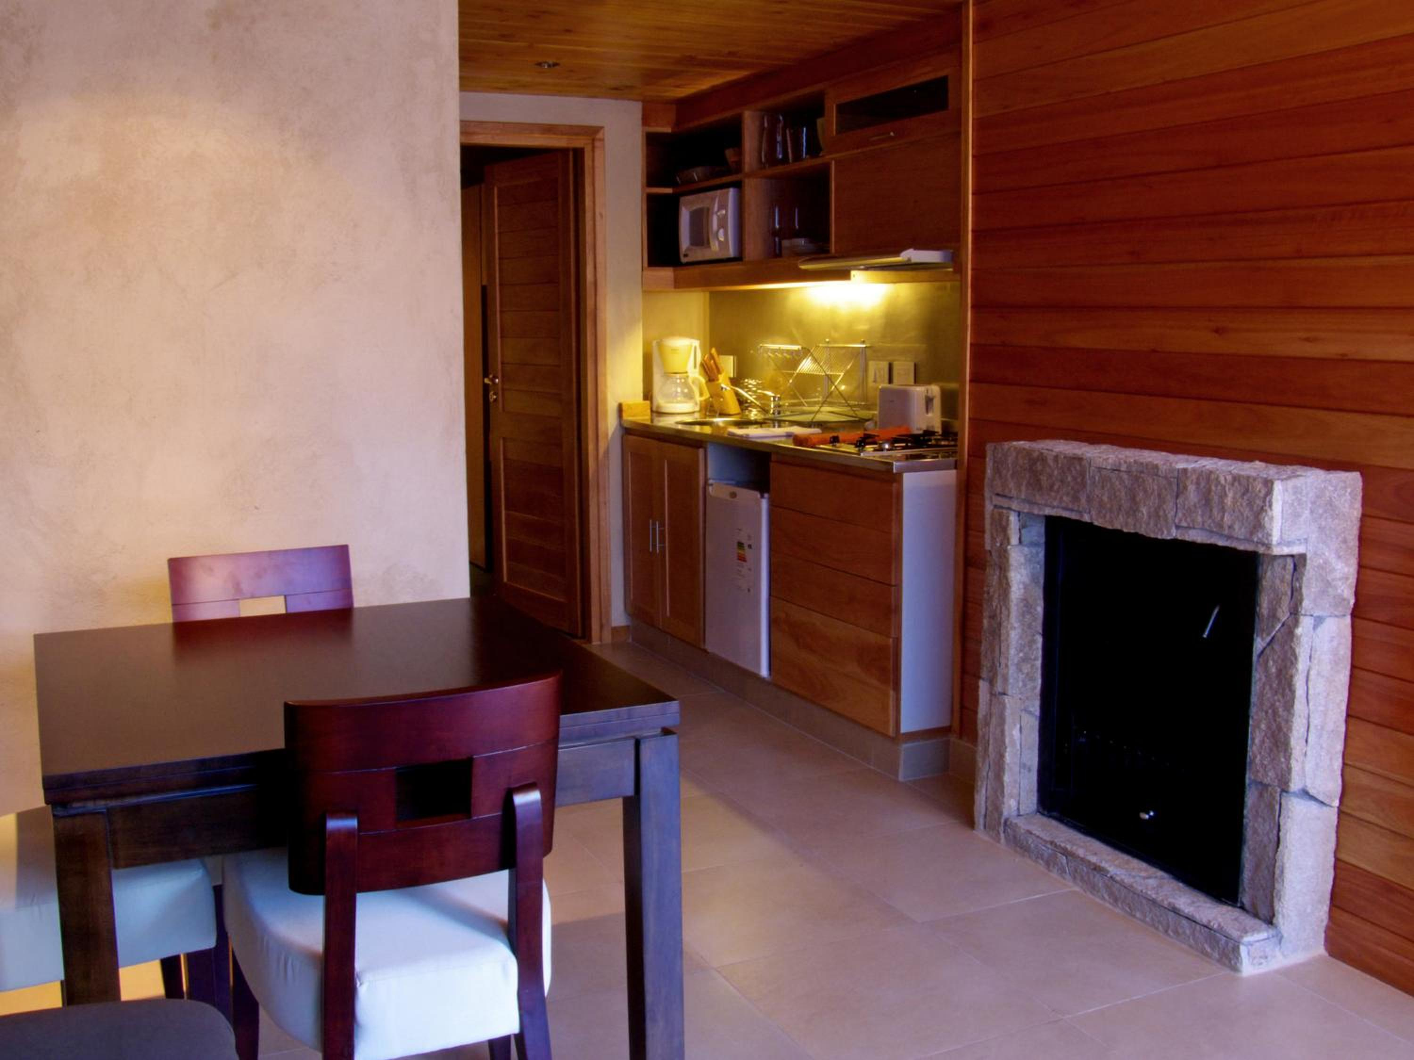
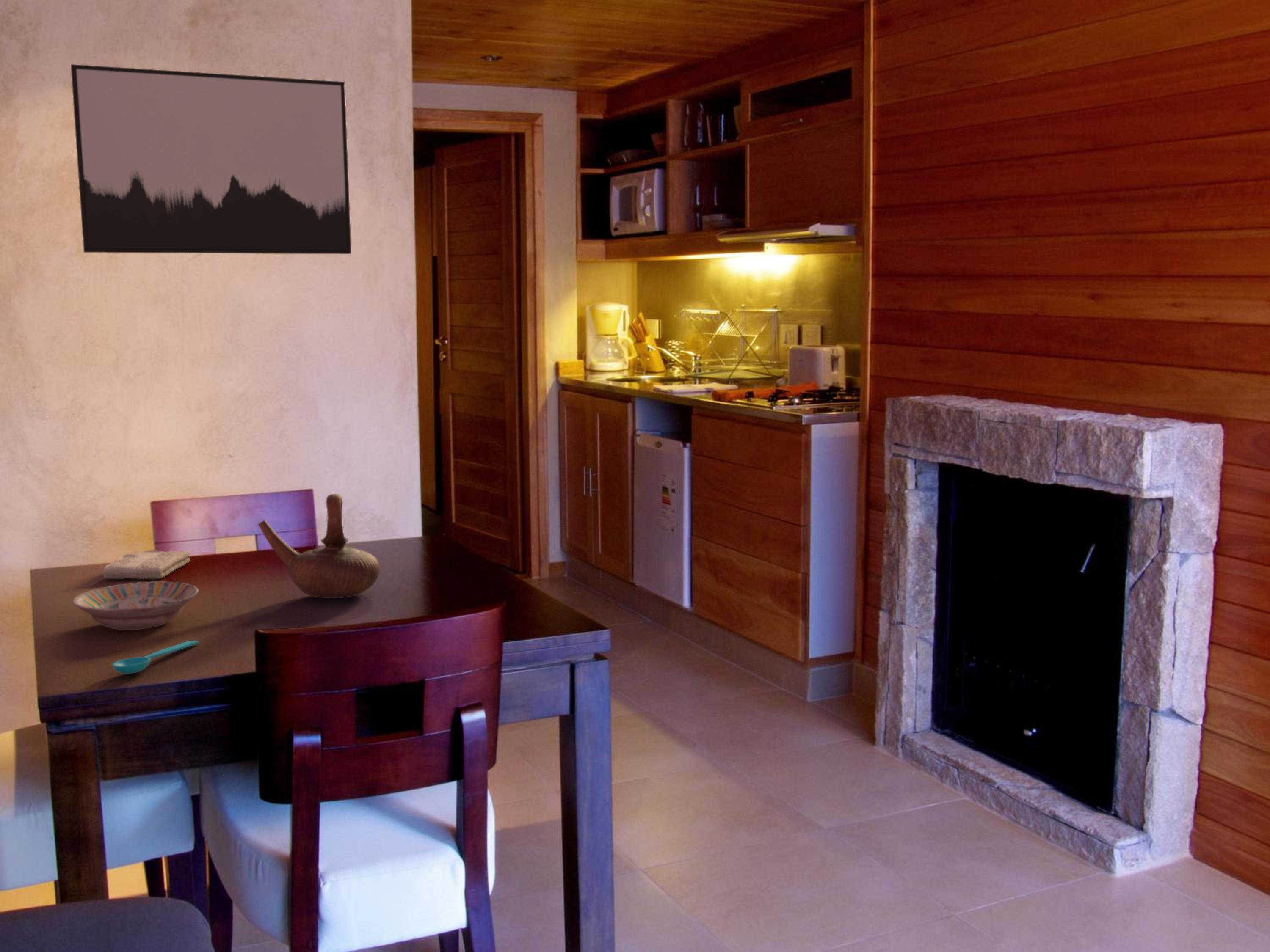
+ spoon (158, 654)
+ washcloth (149, 564)
+ wall art (218, 164)
+ teapot (319, 548)
+ bowl (138, 609)
